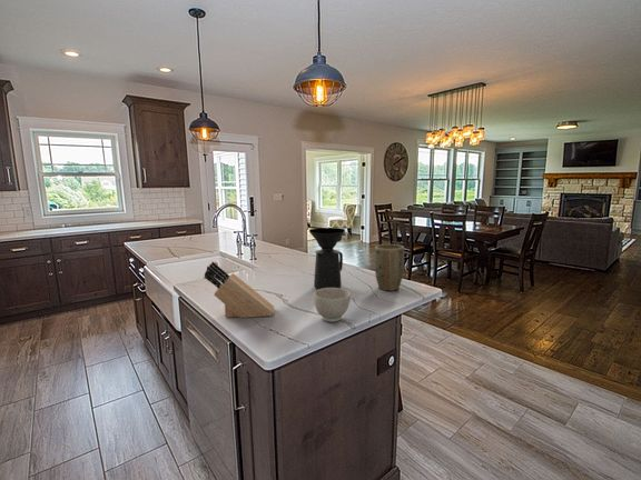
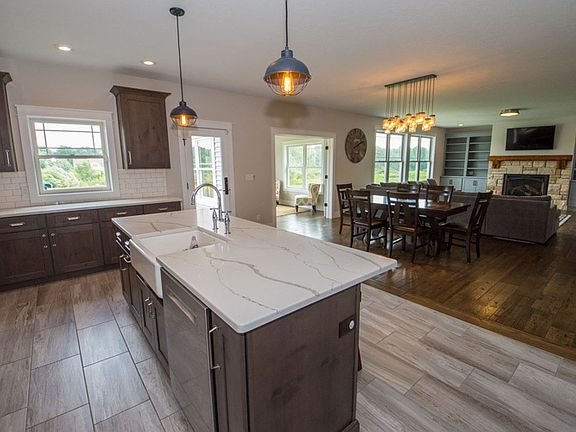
- coffee maker (327, 259)
- knife block (239, 288)
- plant pot (388, 267)
- bowl (332, 304)
